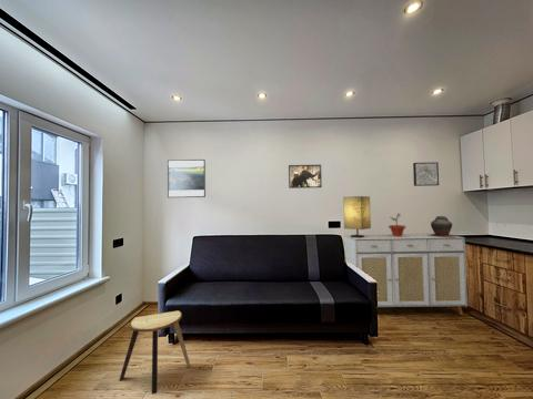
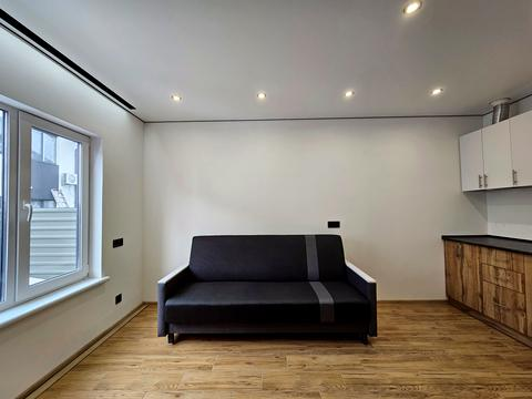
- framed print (304, 176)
- wall art (425, 174)
- potted plant (396, 224)
- ceramic pot (442, 226)
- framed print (185, 178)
- sideboard (401, 272)
- table lamp (356, 216)
- stool (153, 348)
